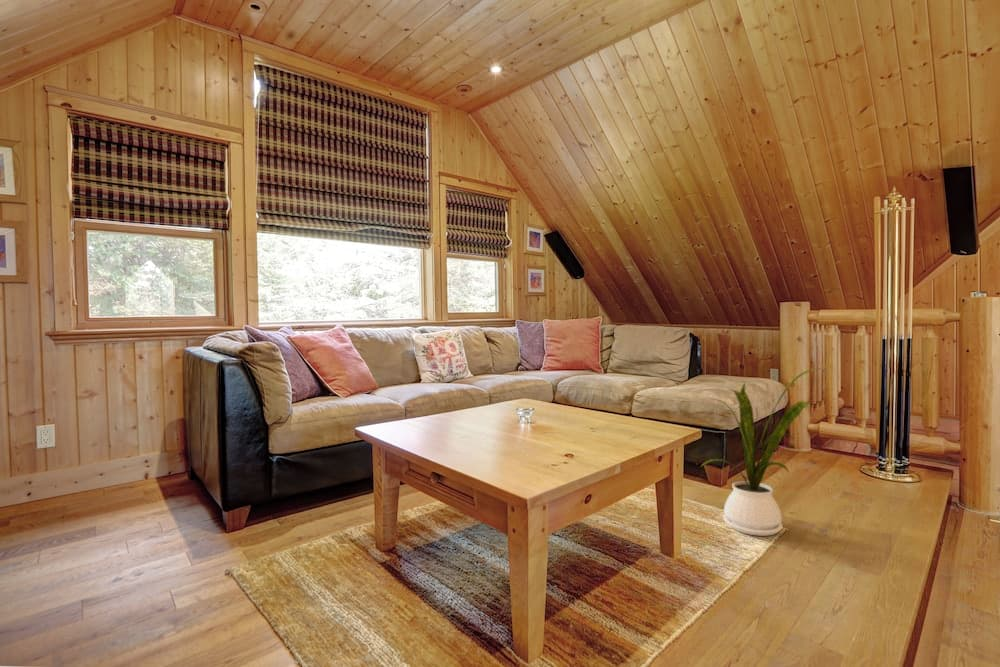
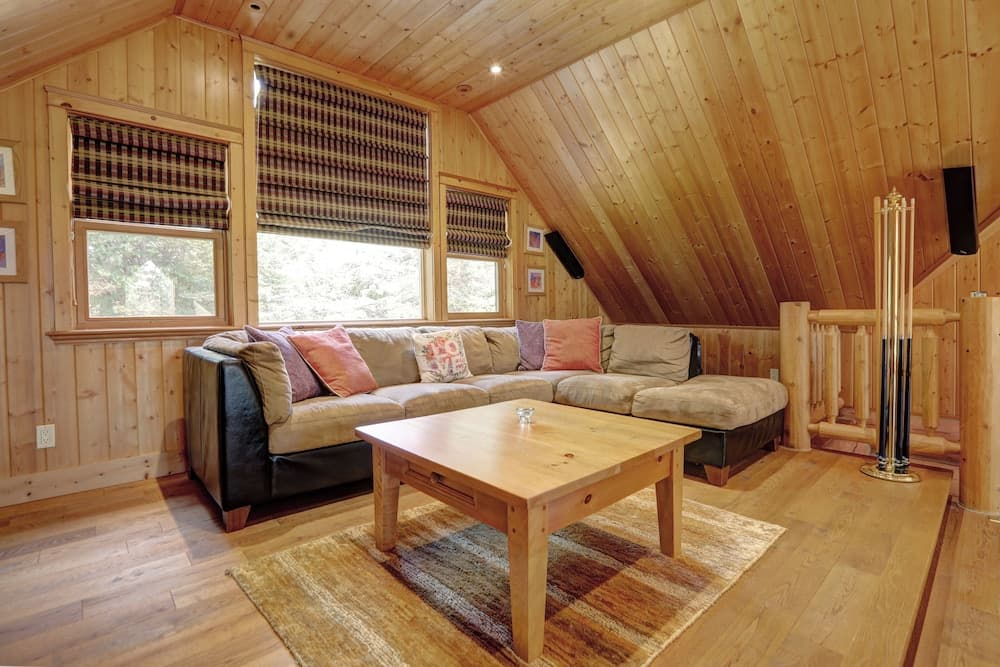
- house plant (759, 448)
